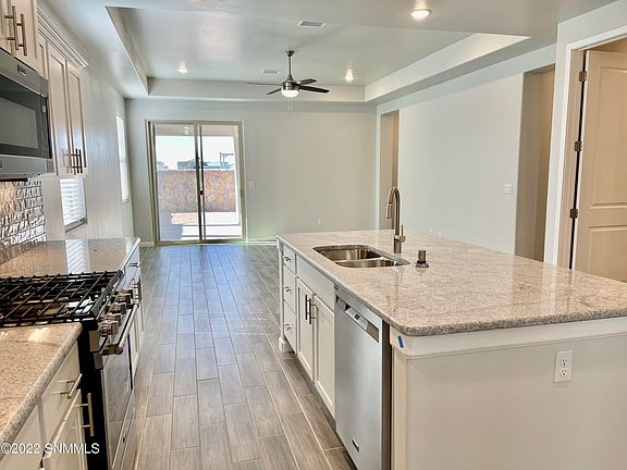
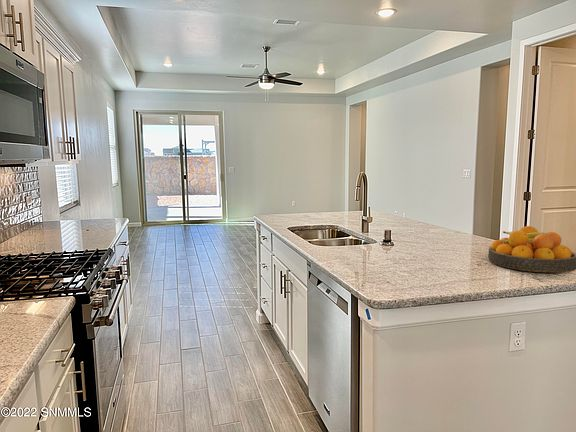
+ fruit bowl (531, 246)
